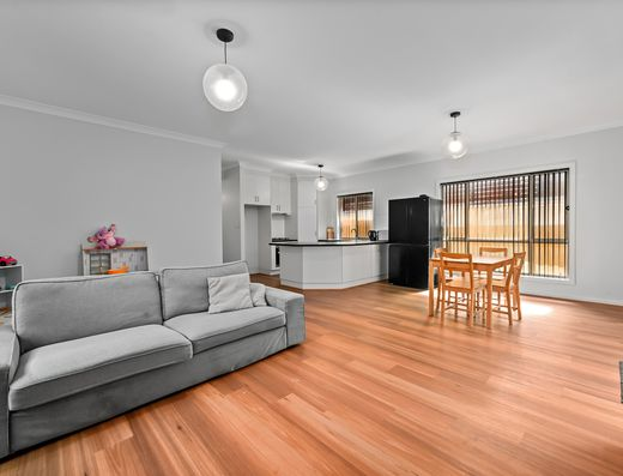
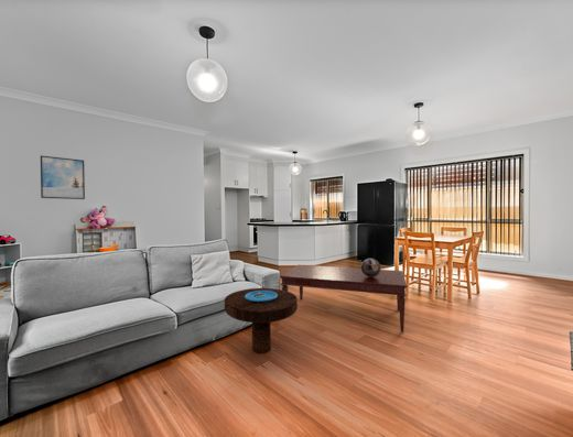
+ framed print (63, 178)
+ side table (261, 321)
+ decorative sphere (370, 267)
+ coffee table (343, 289)
